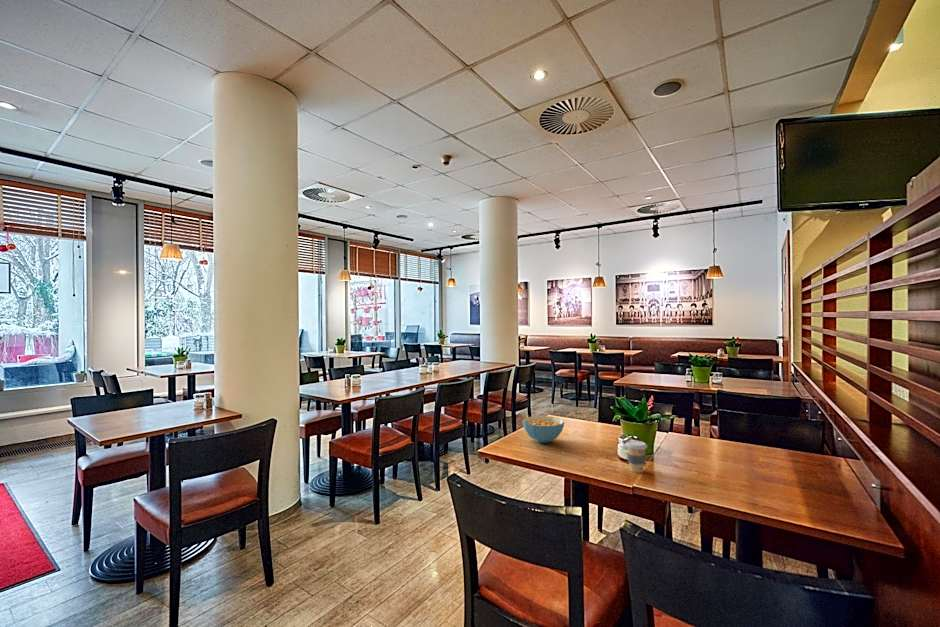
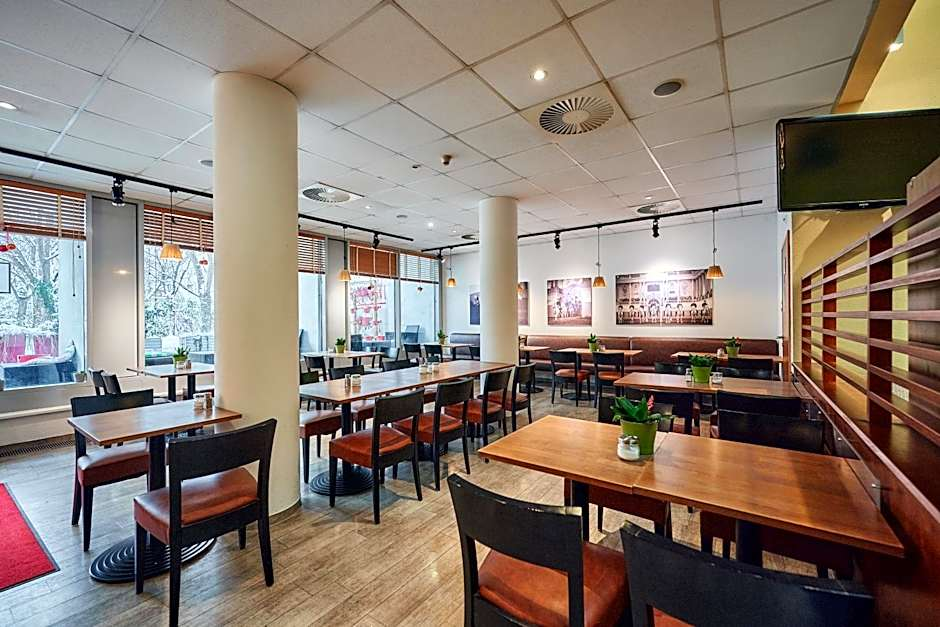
- cereal bowl (543, 430)
- coffee cup (636, 456)
